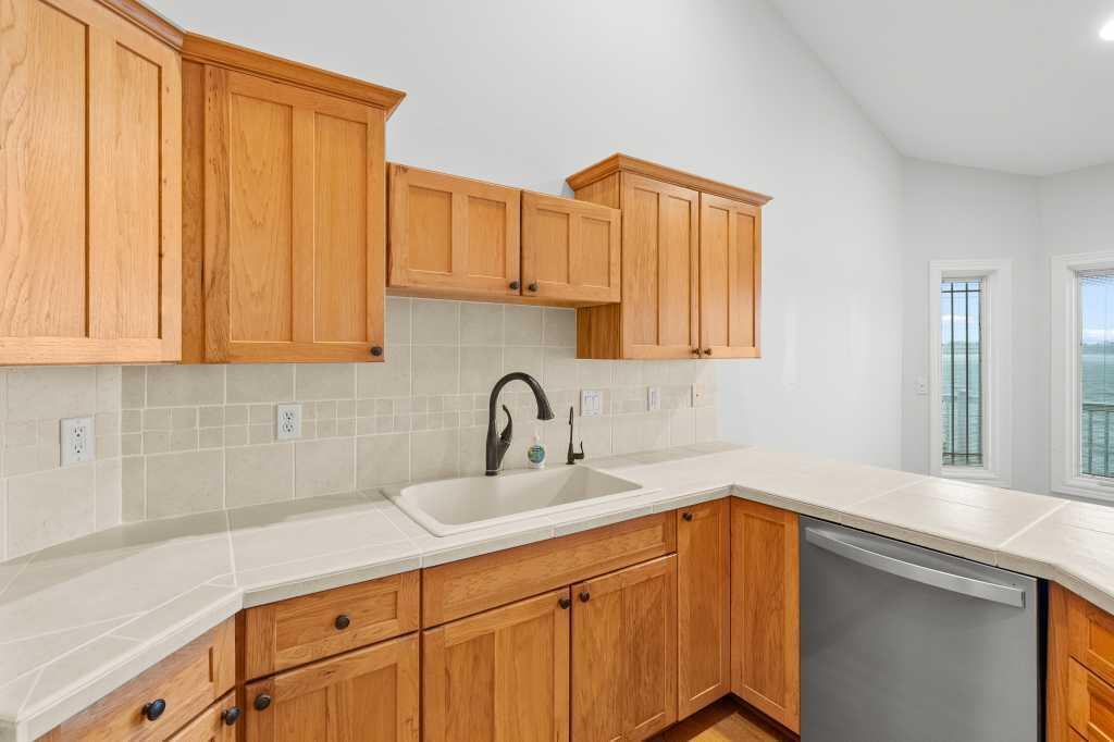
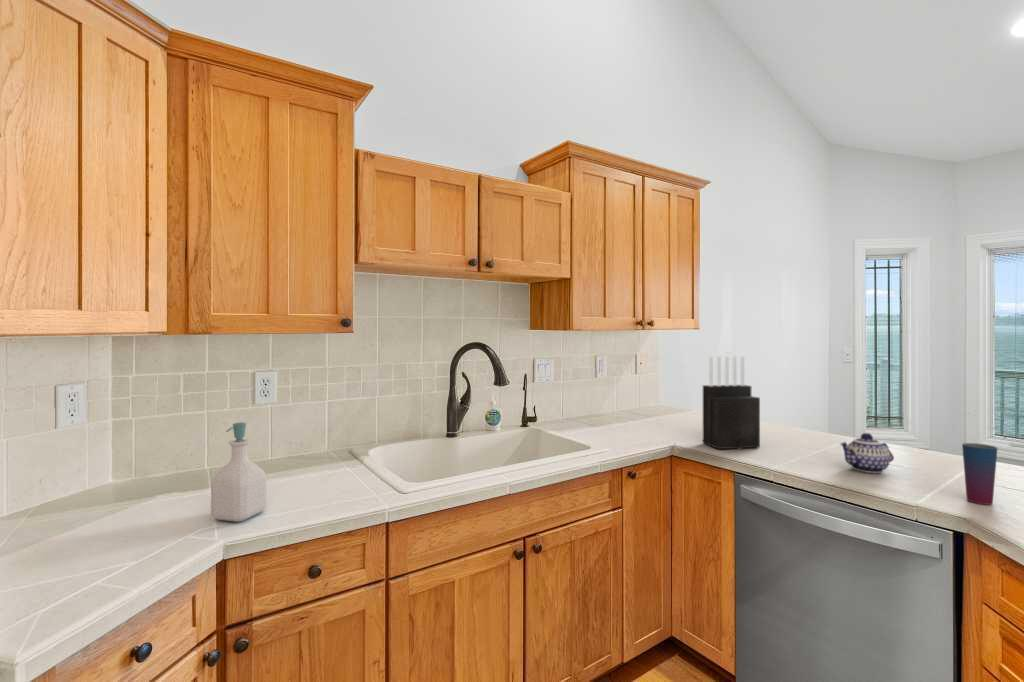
+ knife block (732, 401)
+ cup (979, 473)
+ soap bottle (239, 469)
+ teapot (866, 451)
